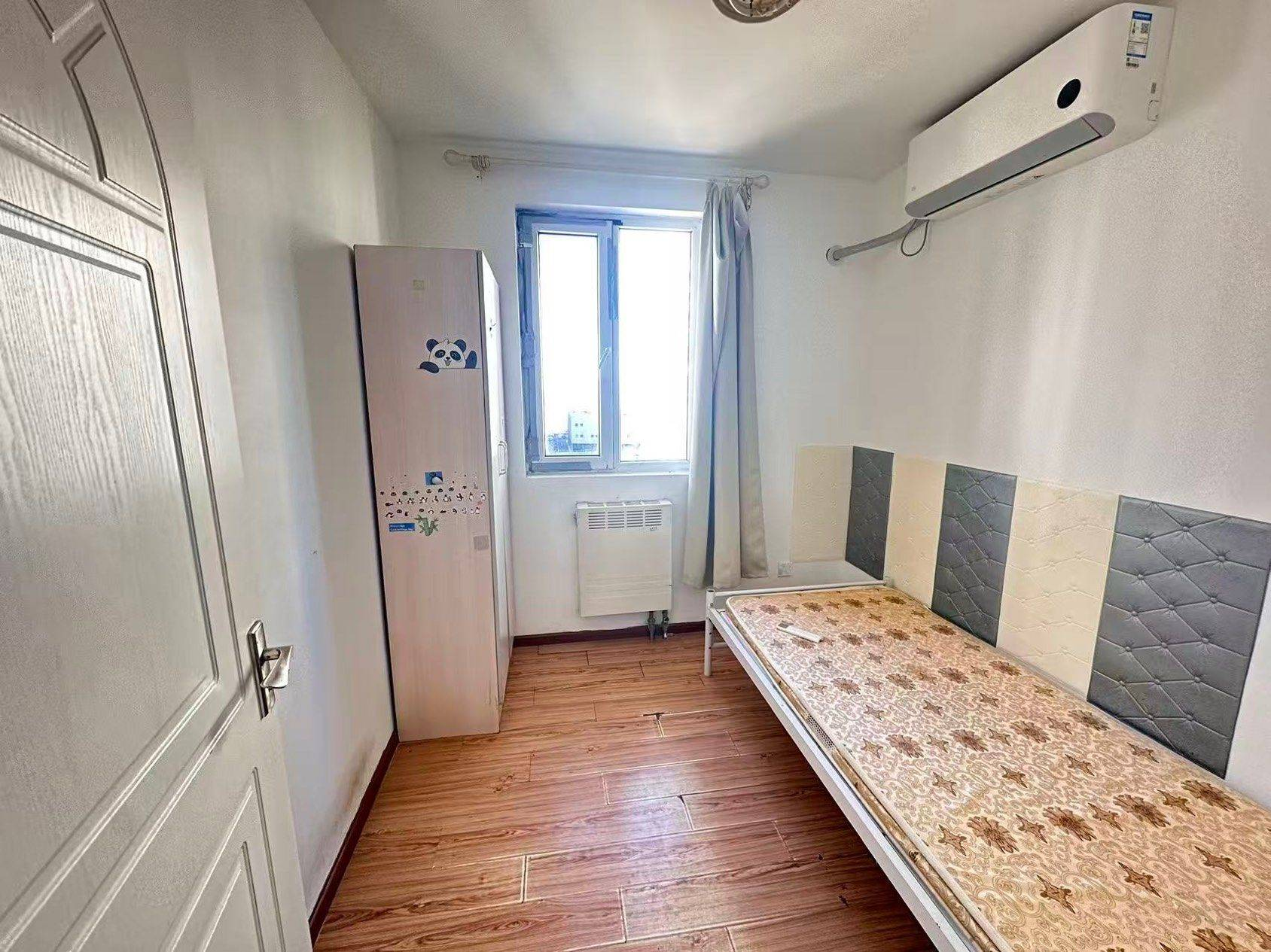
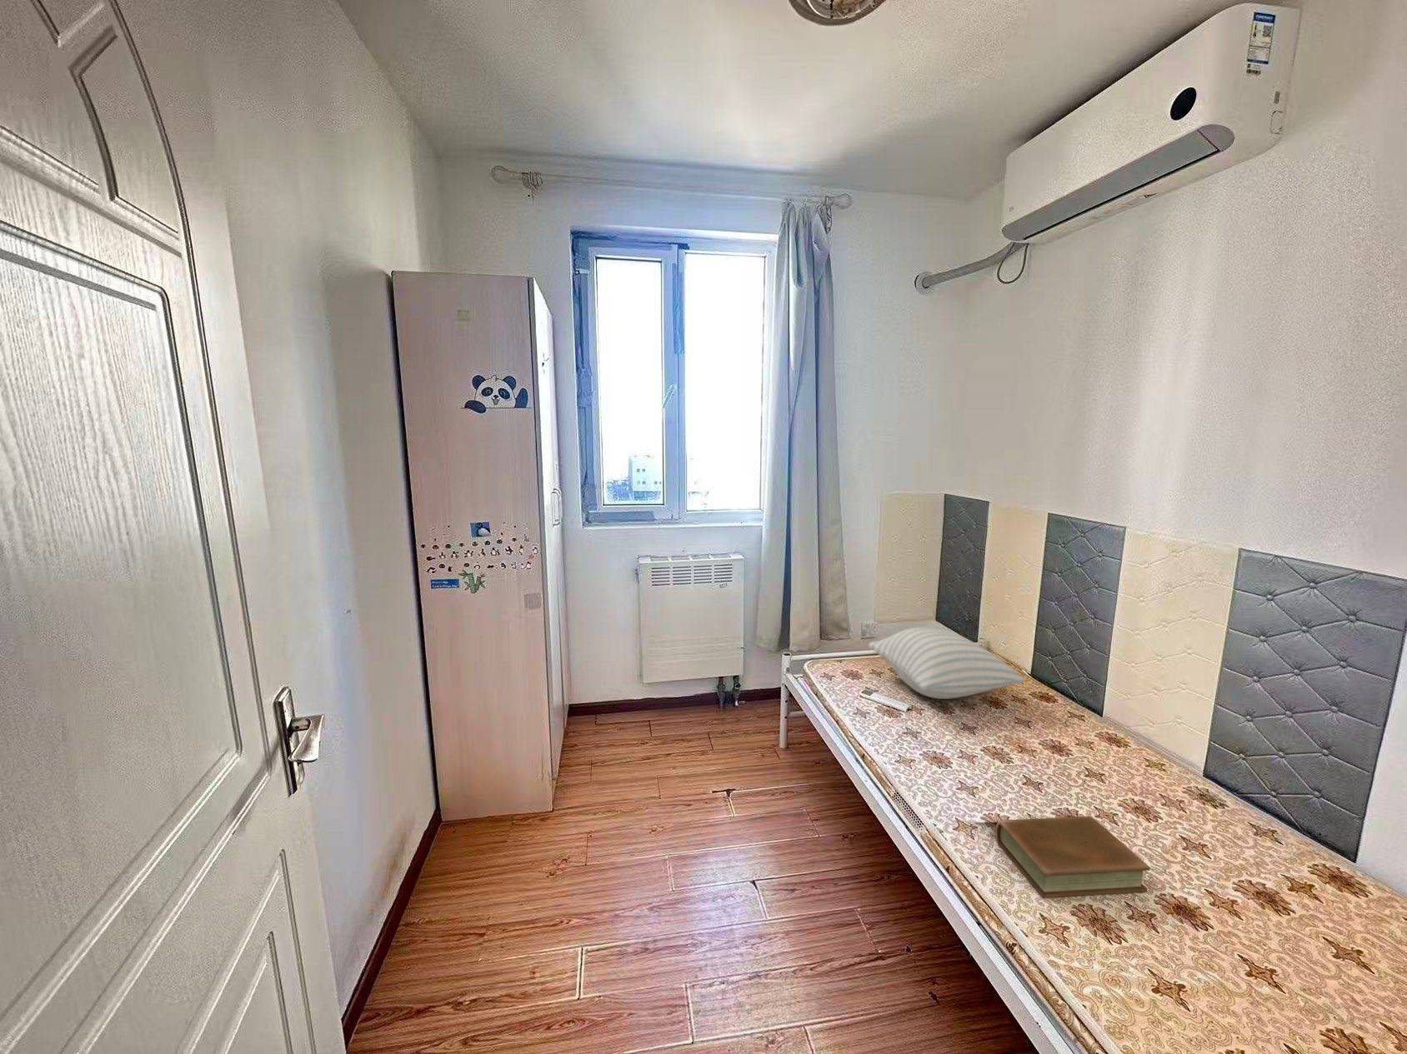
+ book (1067, 852)
+ pillow (940, 662)
